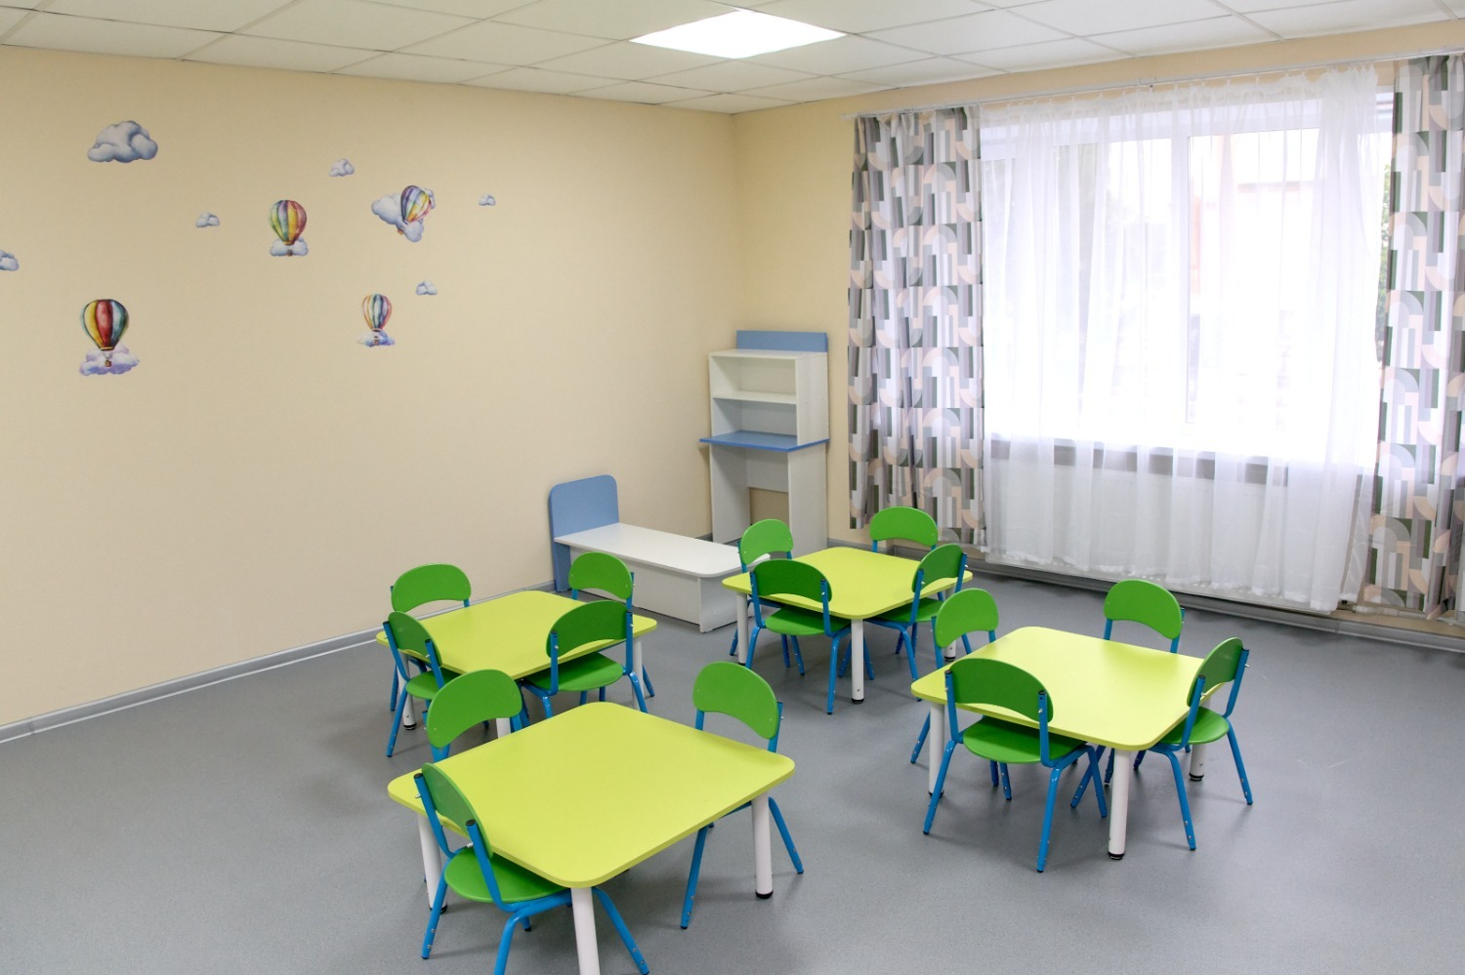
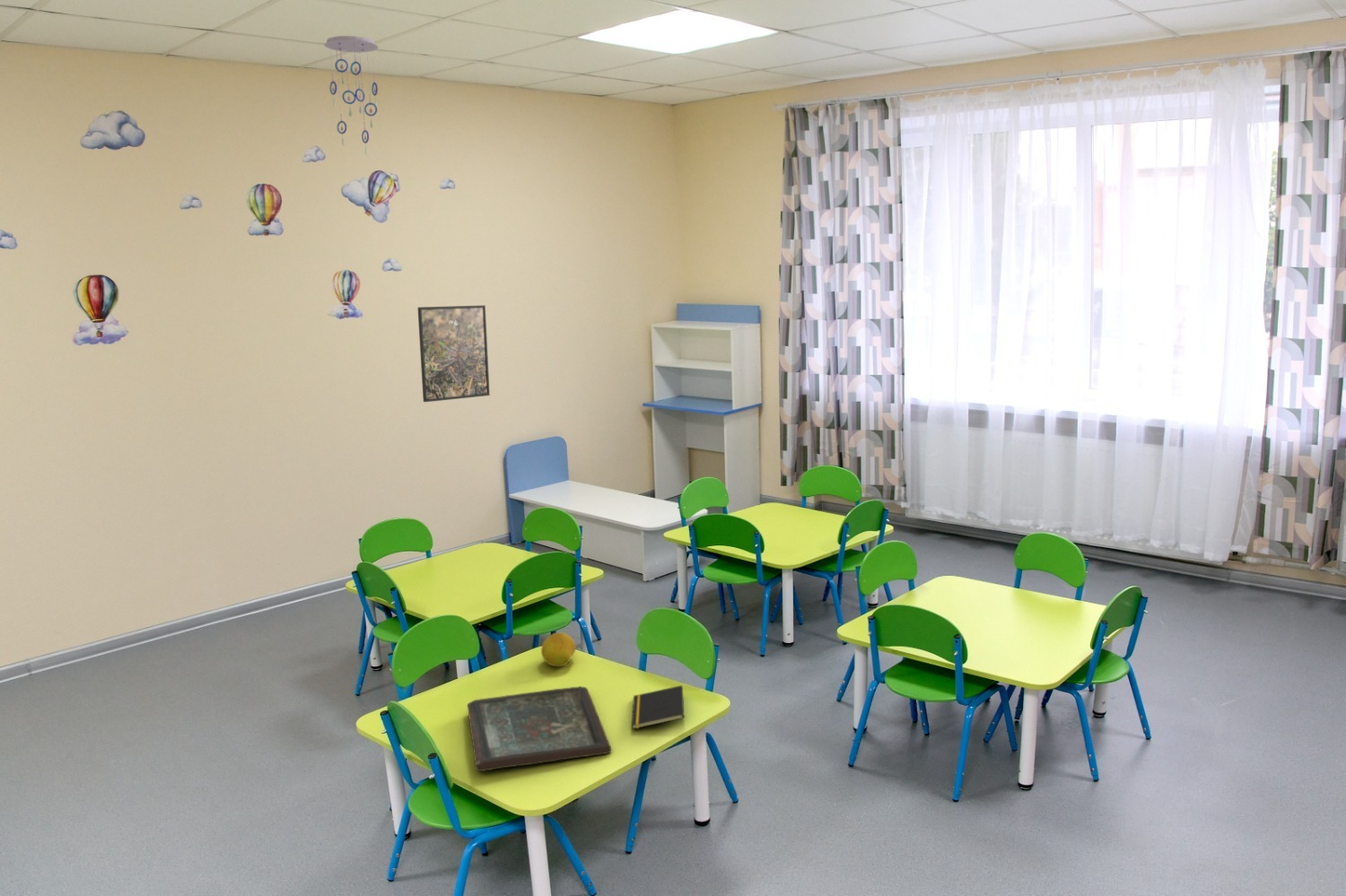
+ board game (536, 725)
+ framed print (454, 352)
+ fruit (558, 649)
+ ceiling mobile (354, 98)
+ notepad (658, 706)
